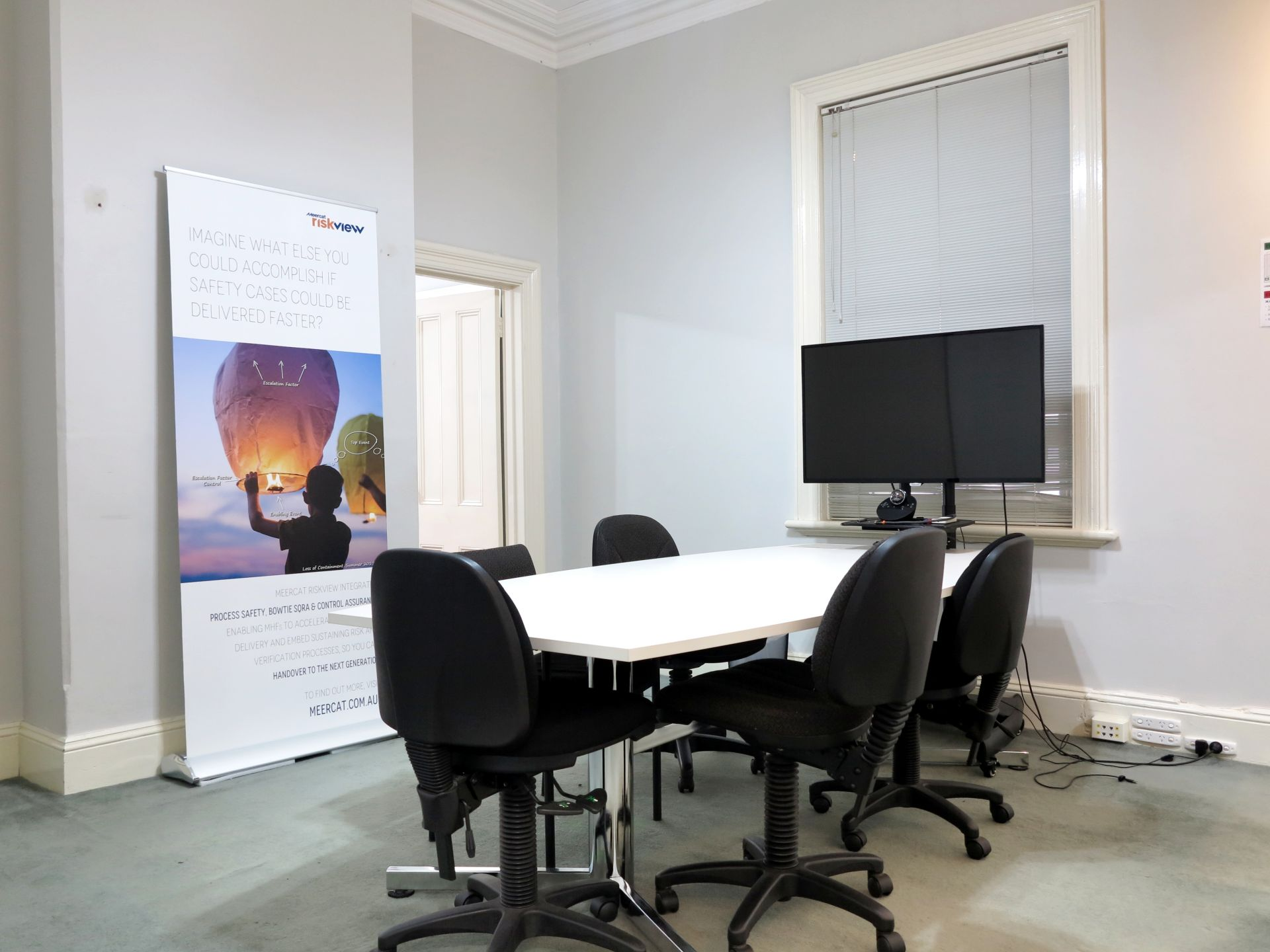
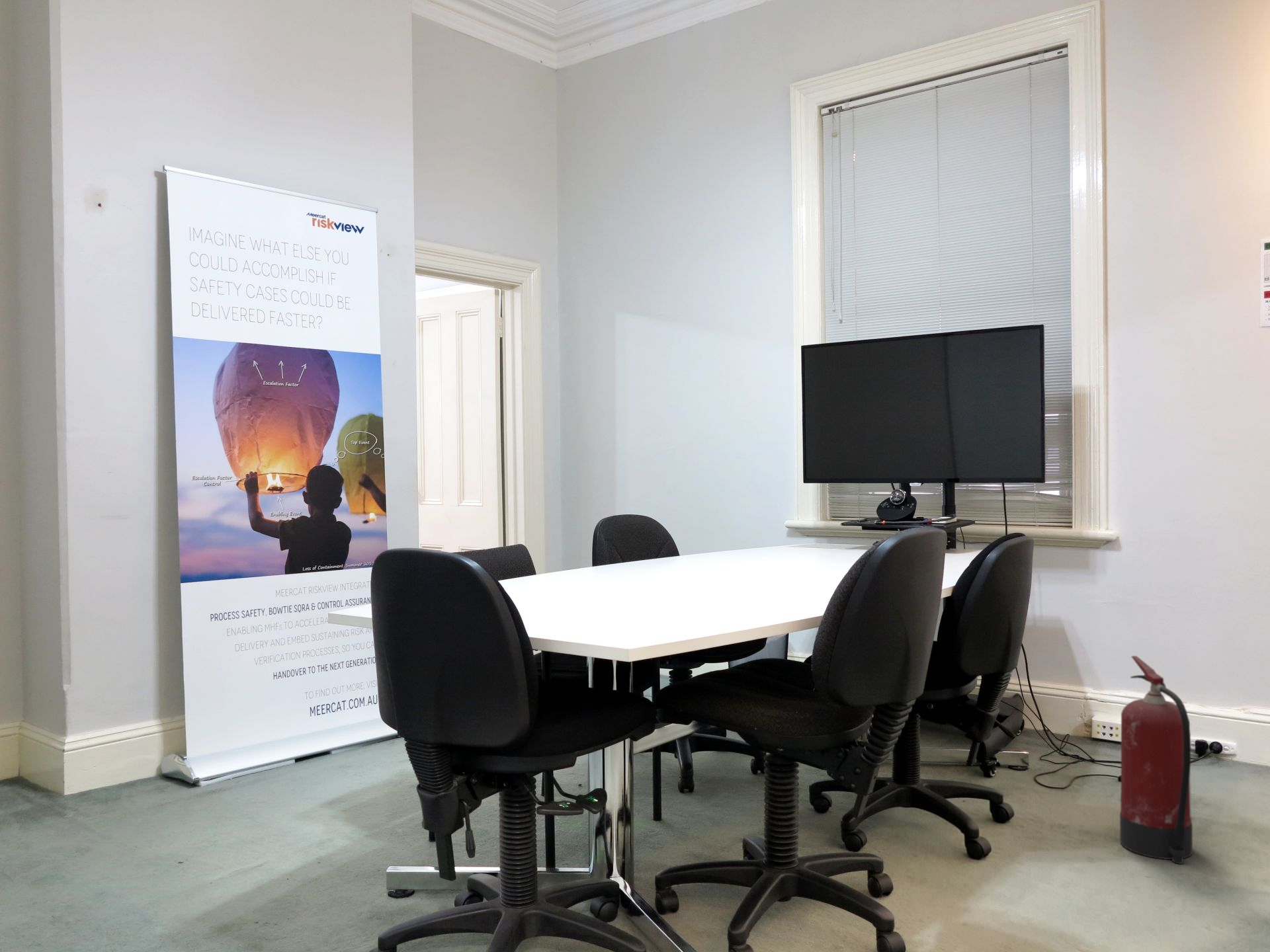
+ fire extinguisher (1160, 758)
